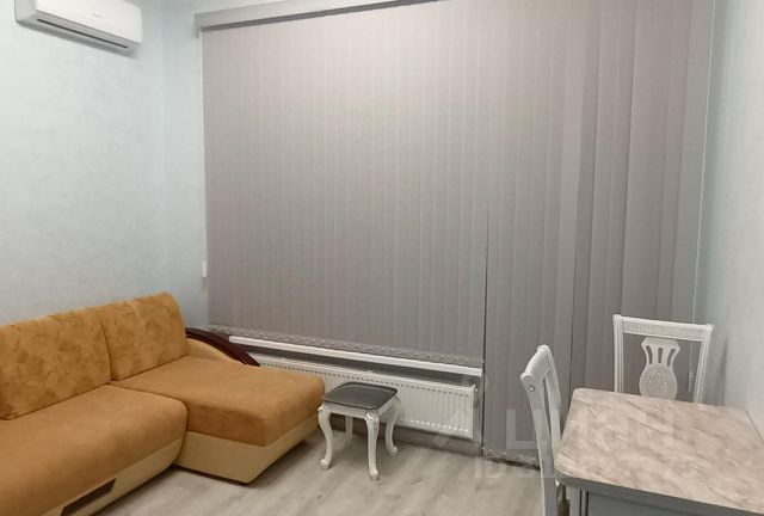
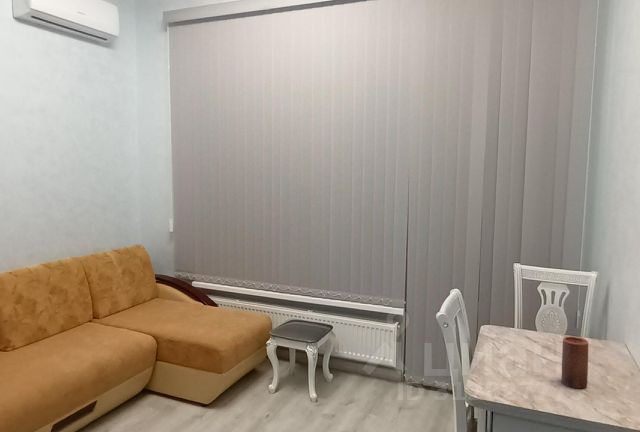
+ candle (574, 361)
